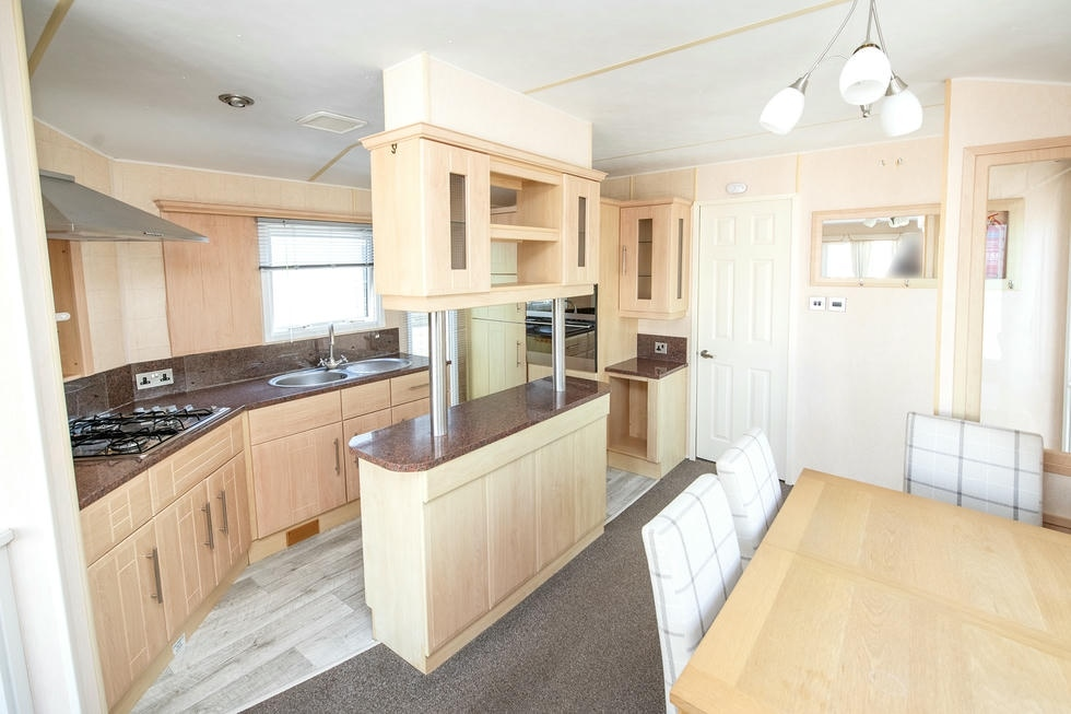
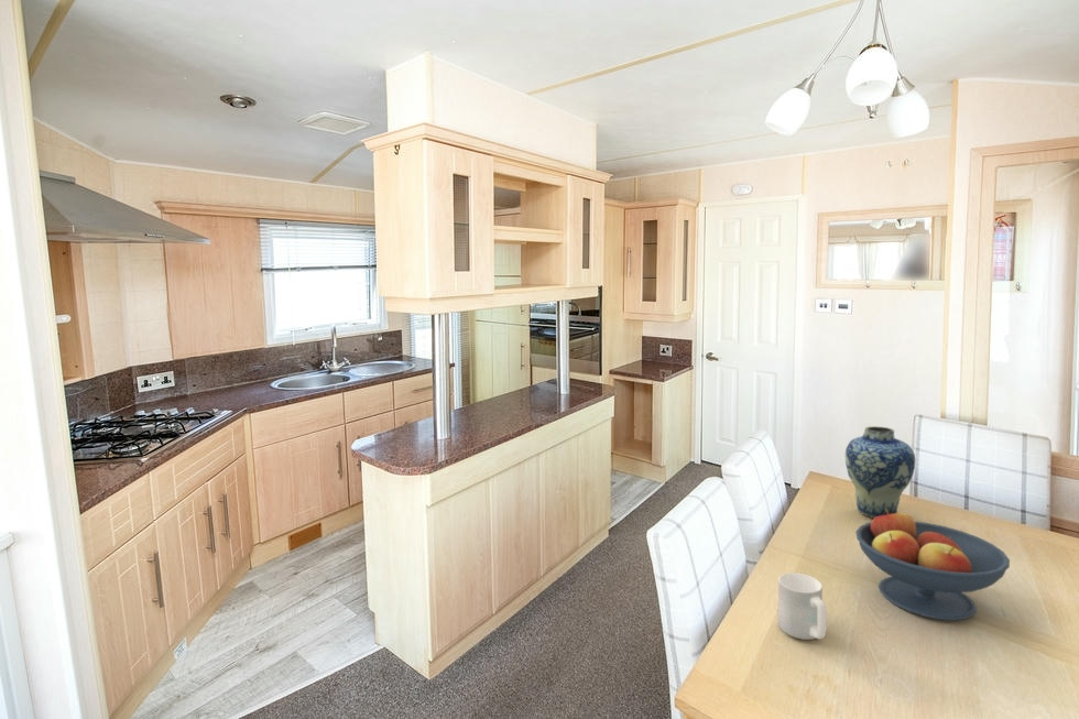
+ mug (804, 608)
+ vase (878, 472)
+ fruit bowl (927, 562)
